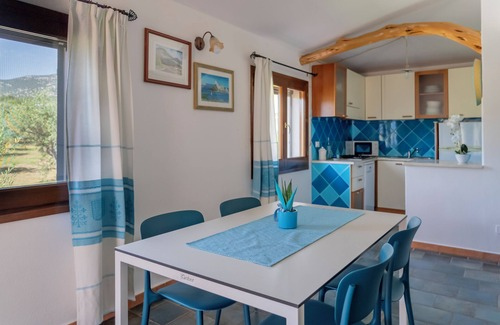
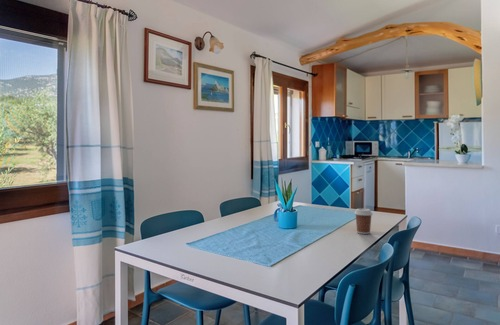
+ coffee cup (363, 220)
